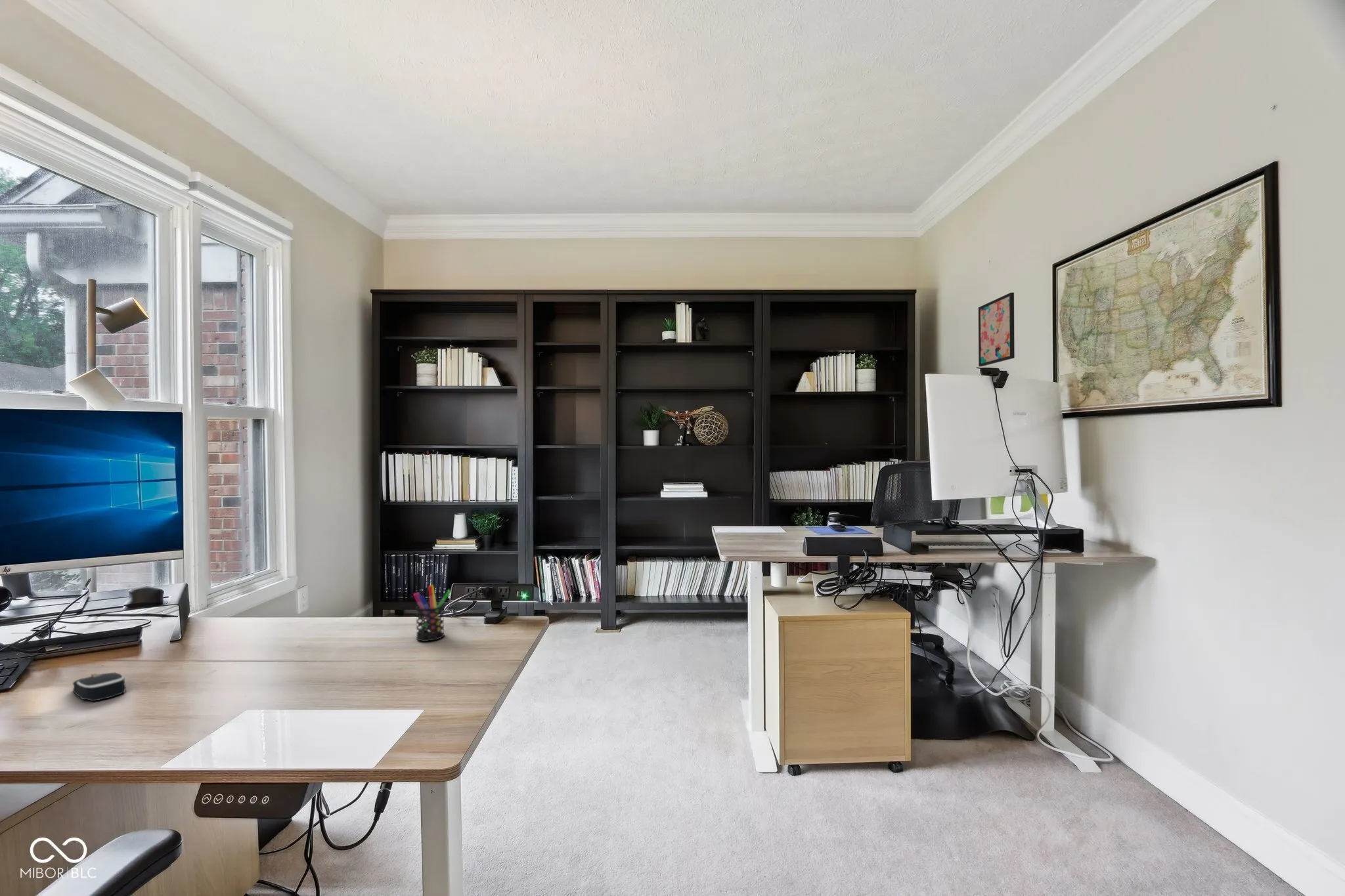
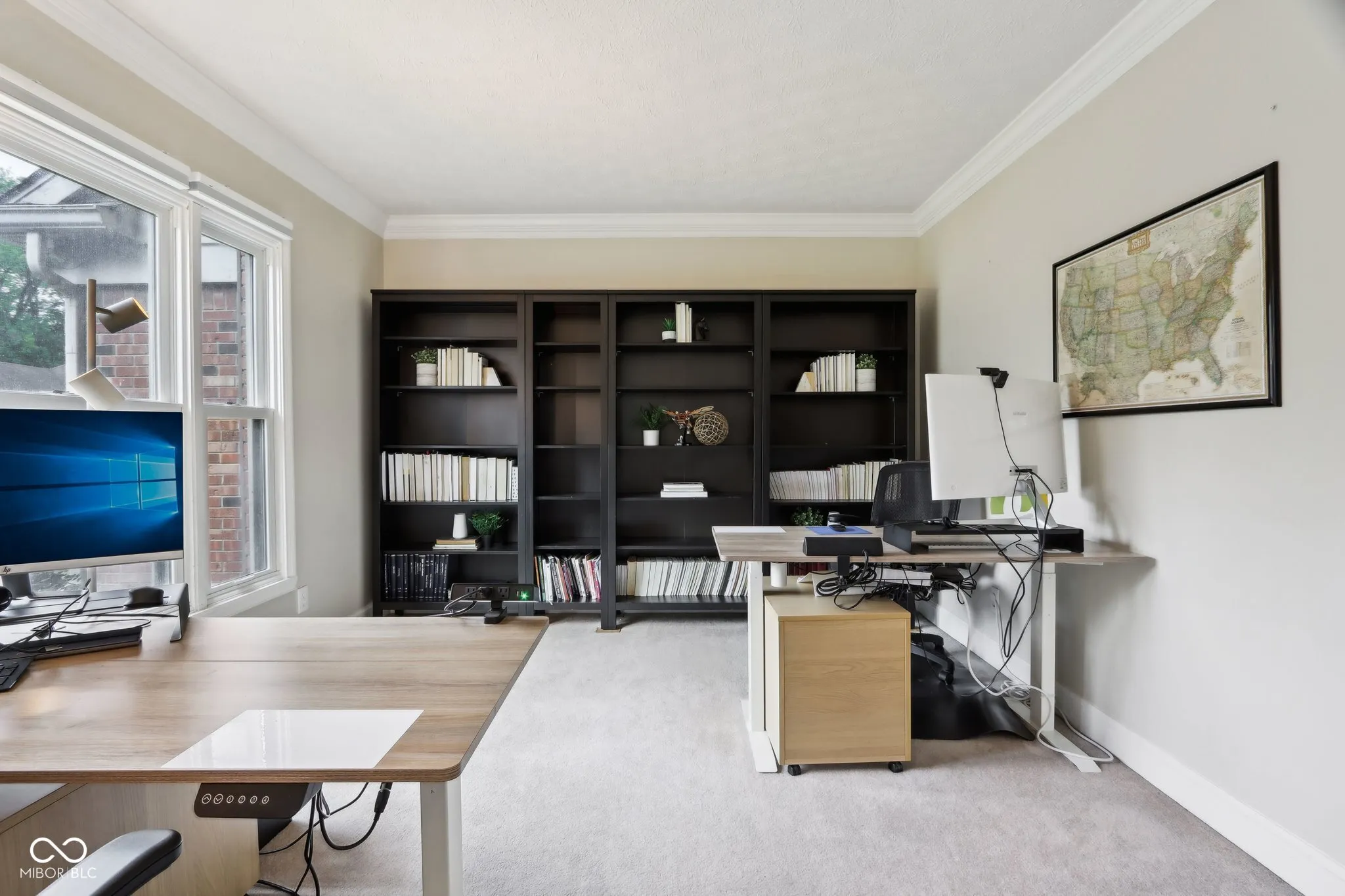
- wall art (995, 331)
- pen holder (433, 610)
- computer mouse (99, 683)
